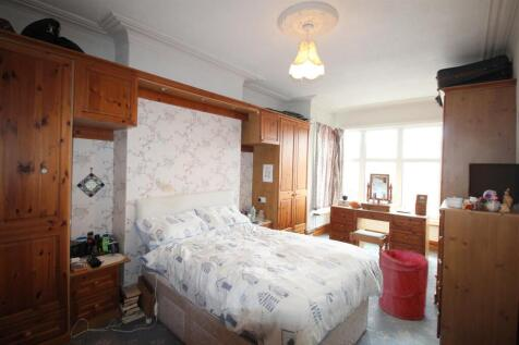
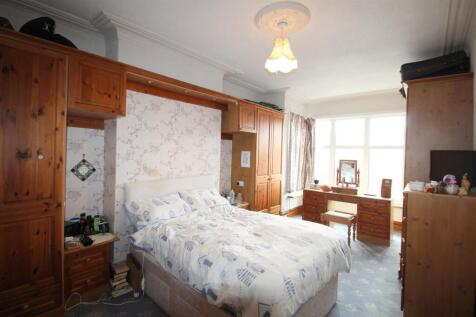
- laundry hamper (402, 281)
